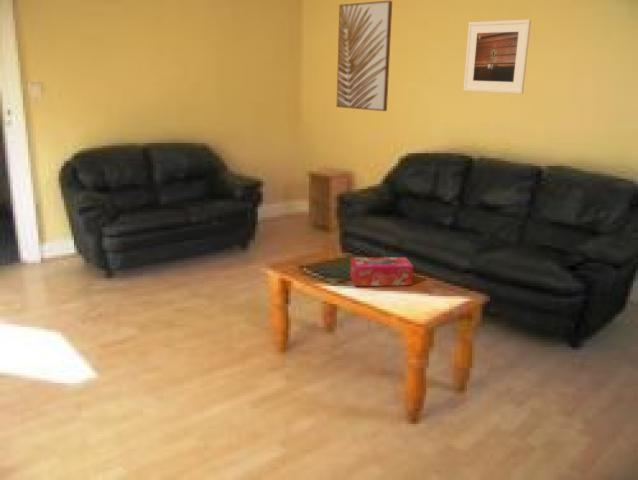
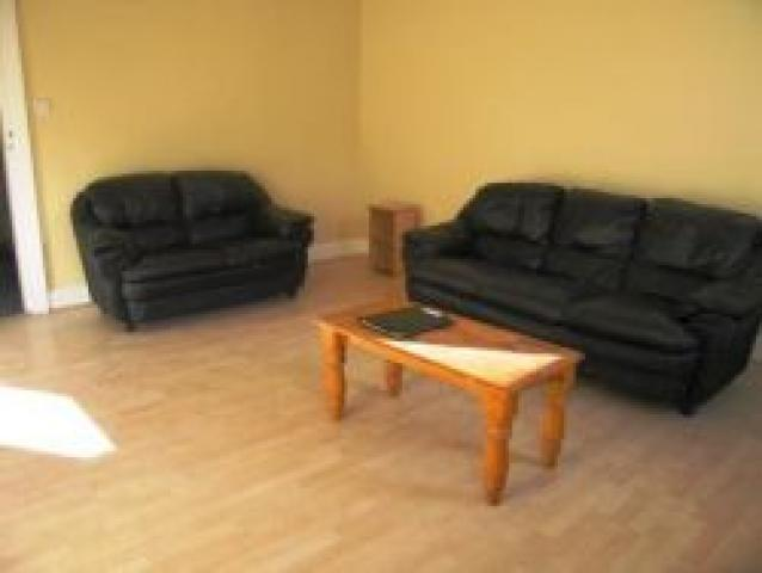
- wall art (362, 57)
- tissue box (381, 271)
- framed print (495, 57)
